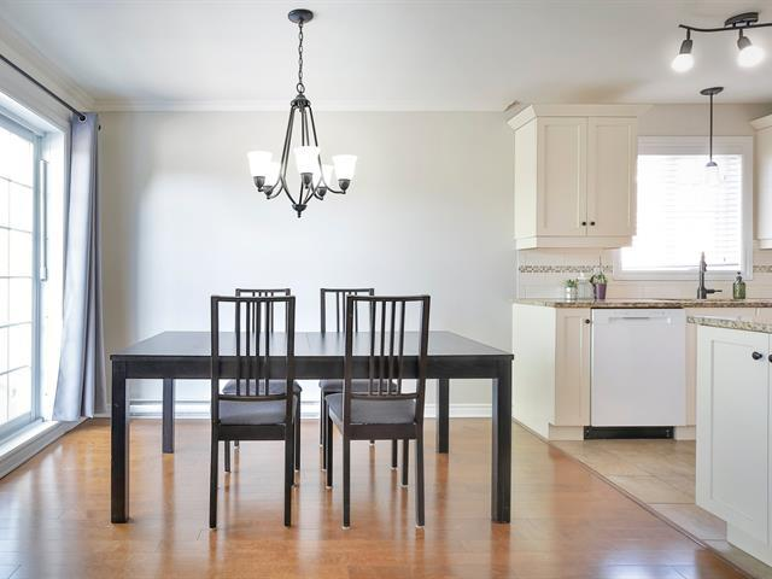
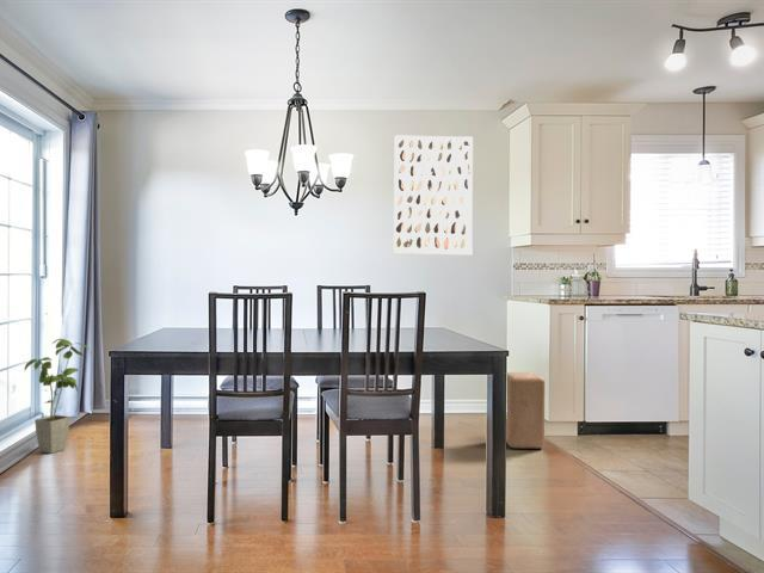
+ stool (523, 409)
+ wall art (432, 195)
+ house plant (60, 394)
